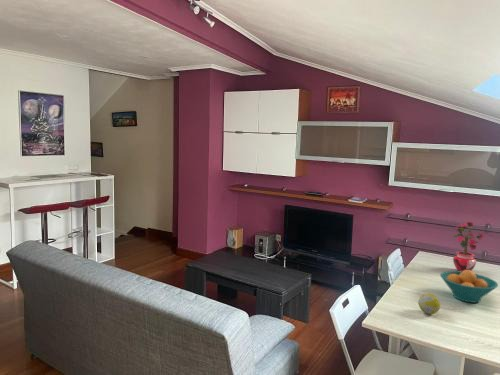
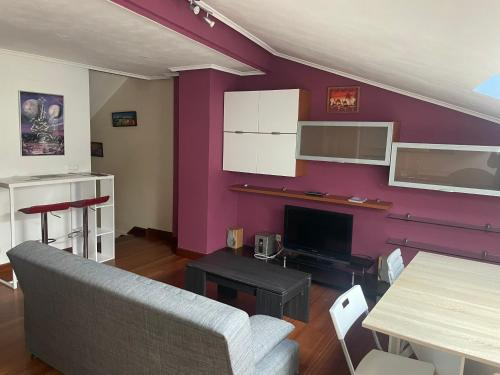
- potted plant (464, 246)
- fruit bowl (467, 284)
- decorative ball (429, 303)
